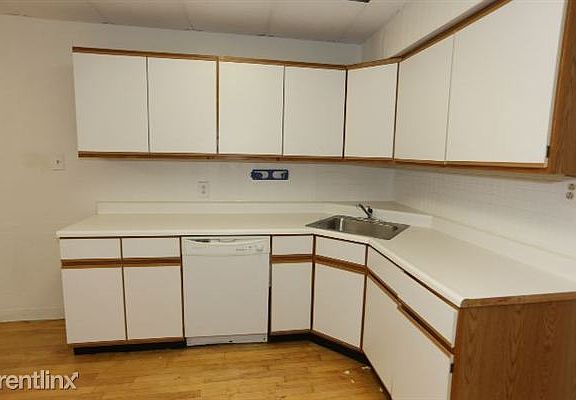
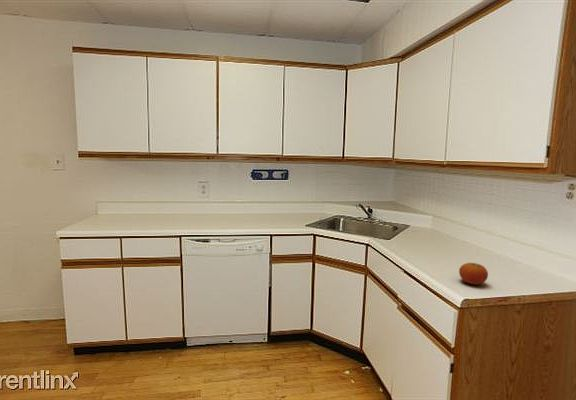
+ fruit (473, 273)
